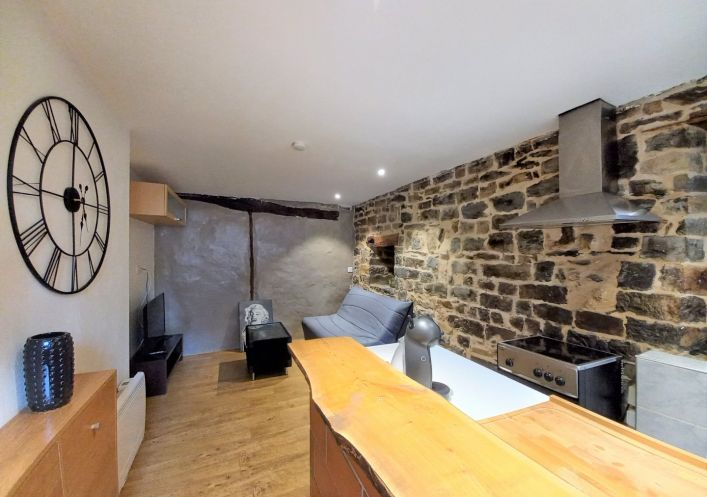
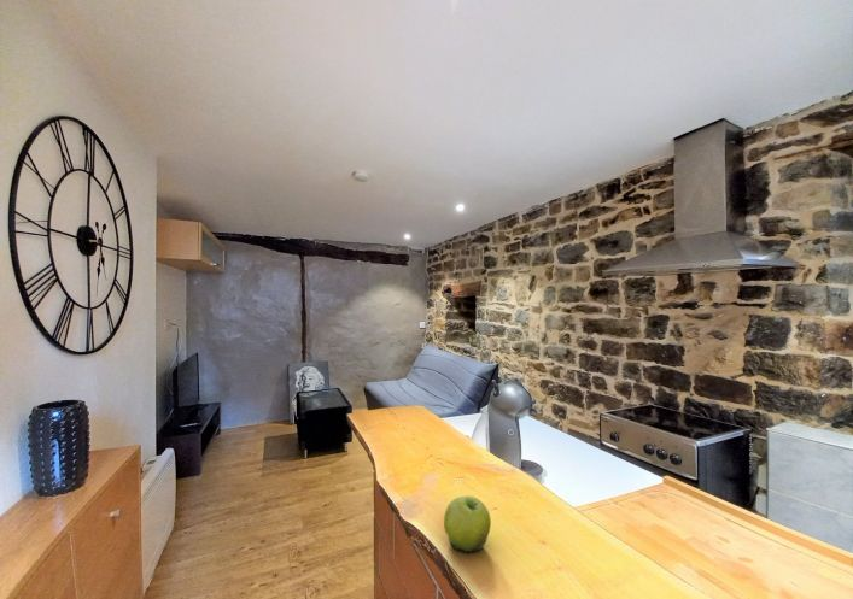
+ fruit (467, 521)
